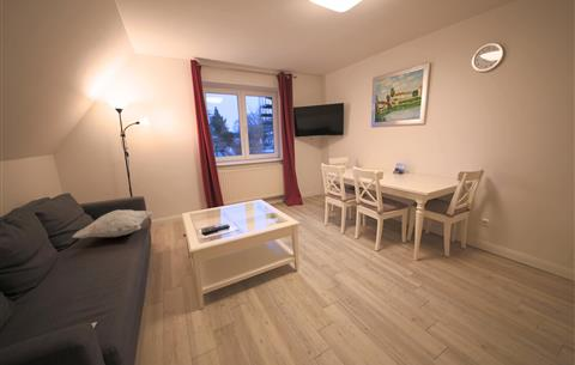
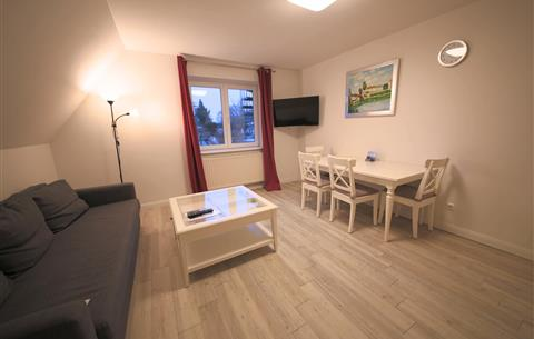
- decorative pillow (117, 223)
